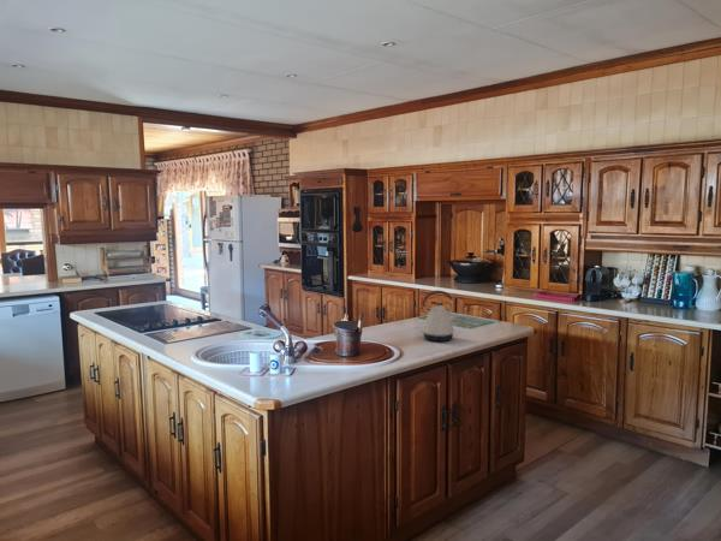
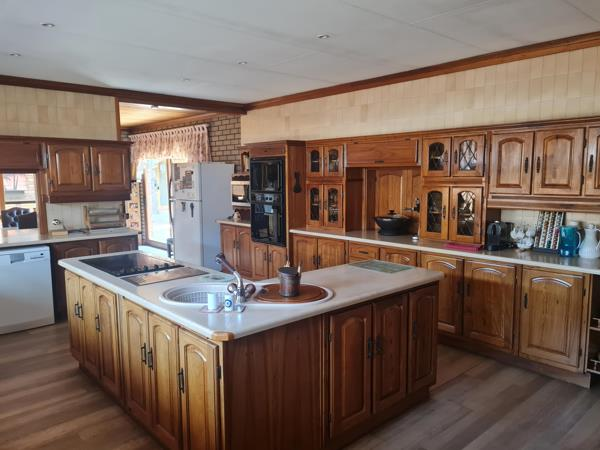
- kettle (439, 314)
